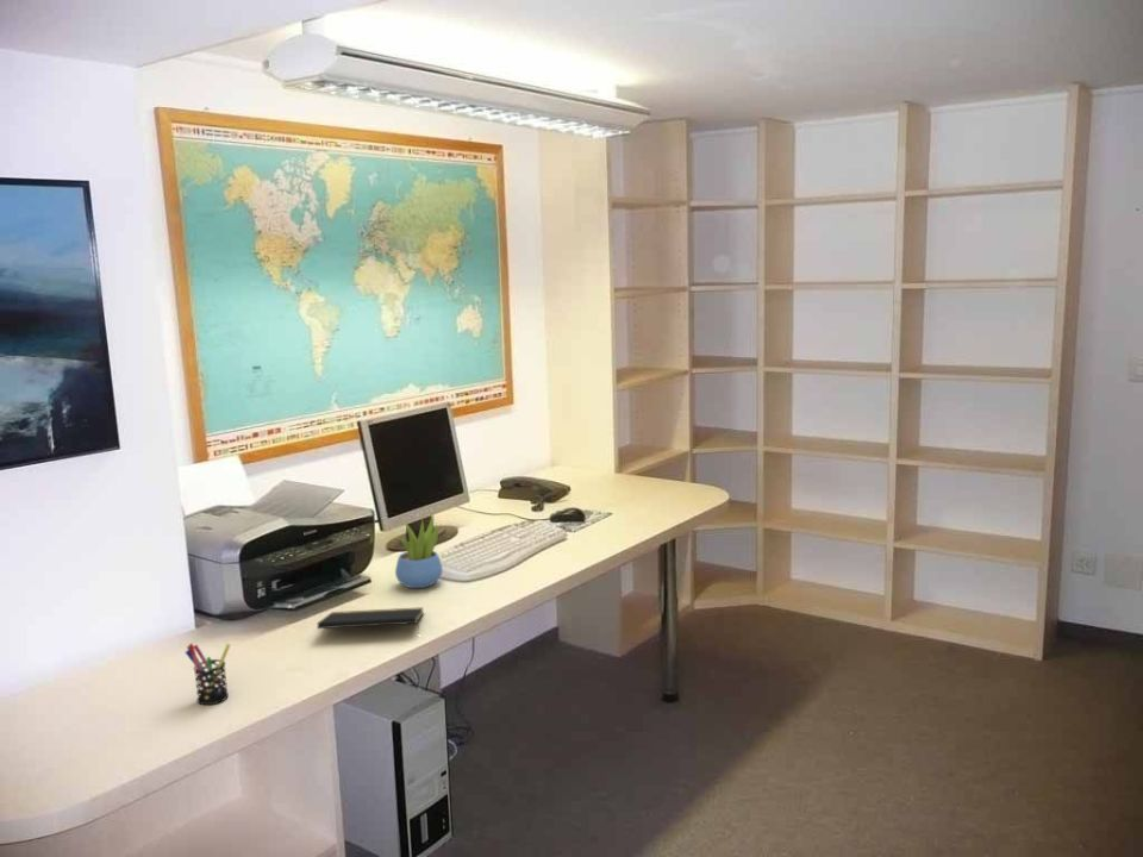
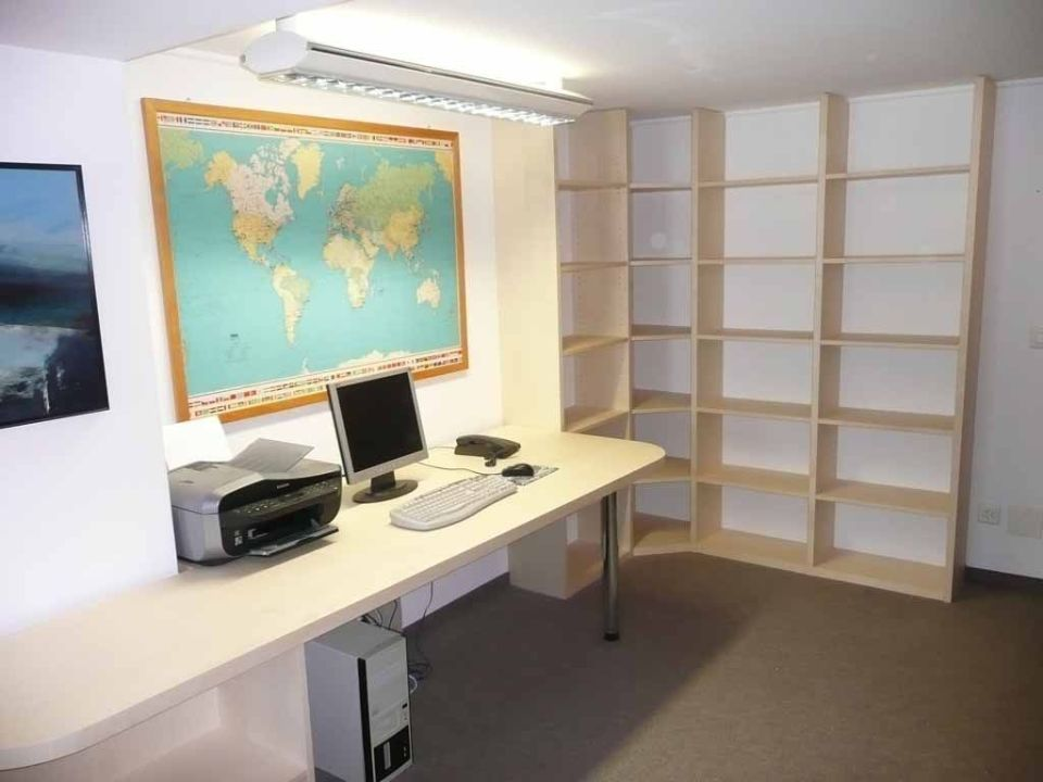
- succulent plant (418, 549)
- pen holder (208, 671)
- notepad (371, 618)
